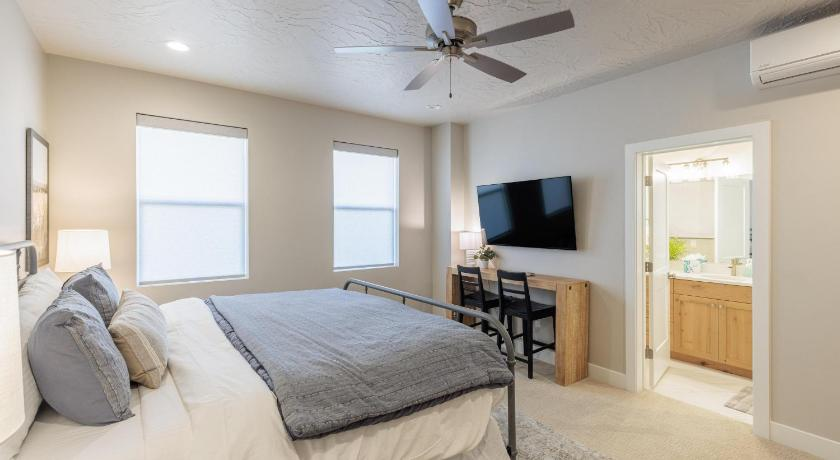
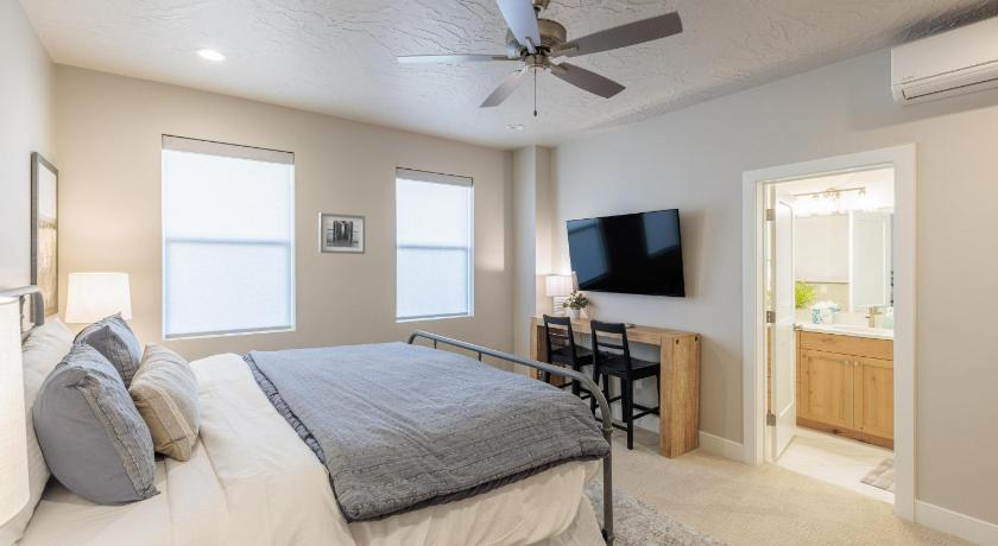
+ wall art (342, 234)
